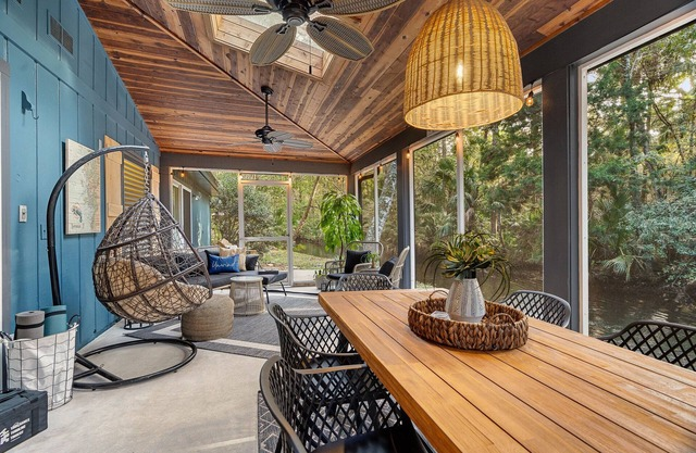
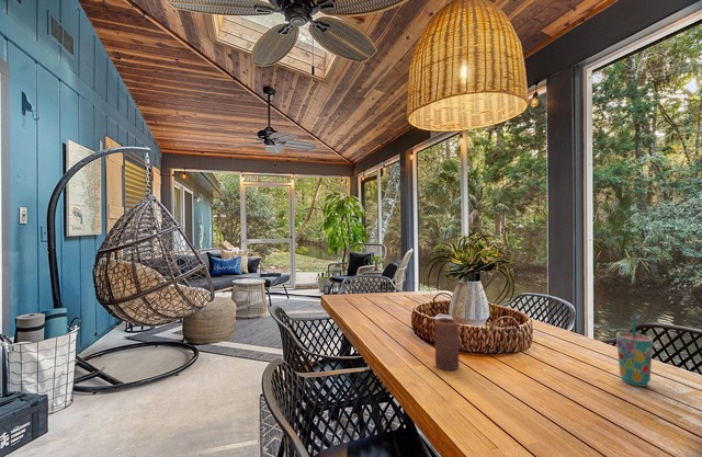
+ cup (634, 347)
+ candle (446, 343)
